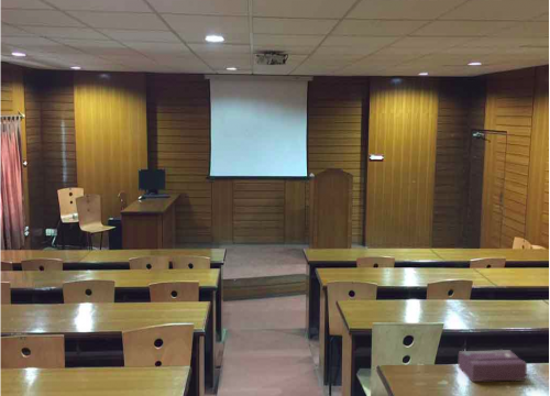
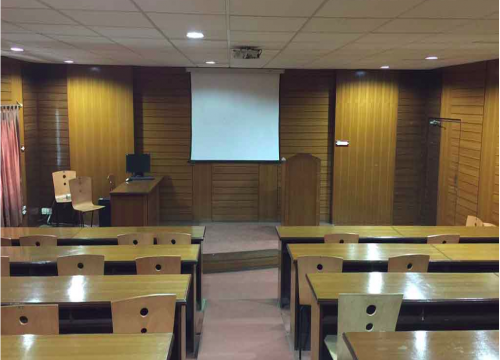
- tissue box (491, 364)
